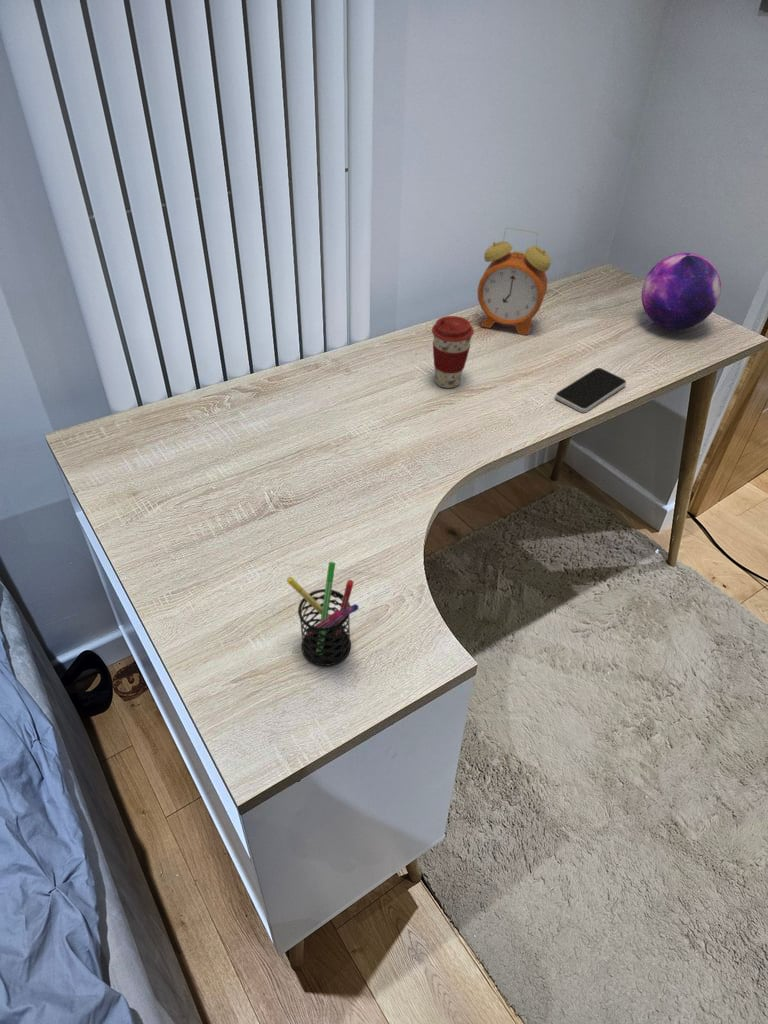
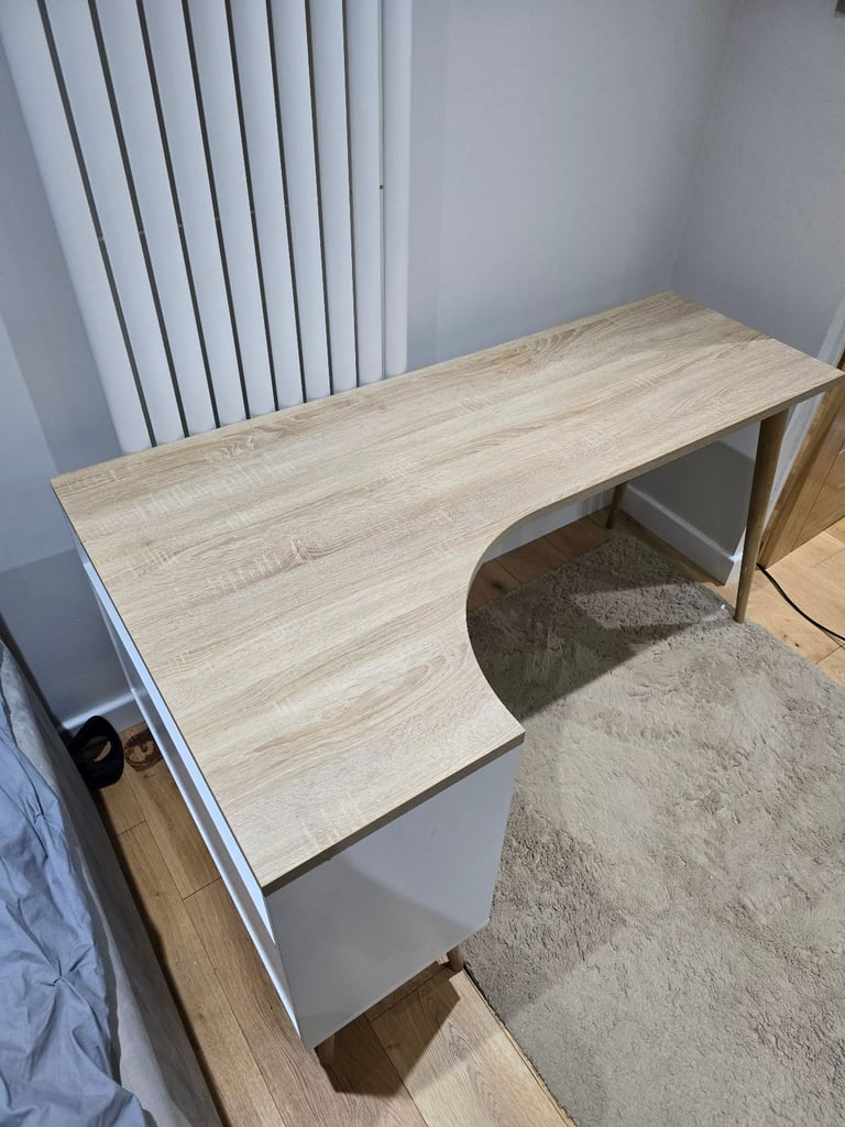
- alarm clock (513, 280)
- coffee cup (450, 353)
- decorative orb (680, 291)
- pen holder (328, 609)
- smartphone (591, 389)
